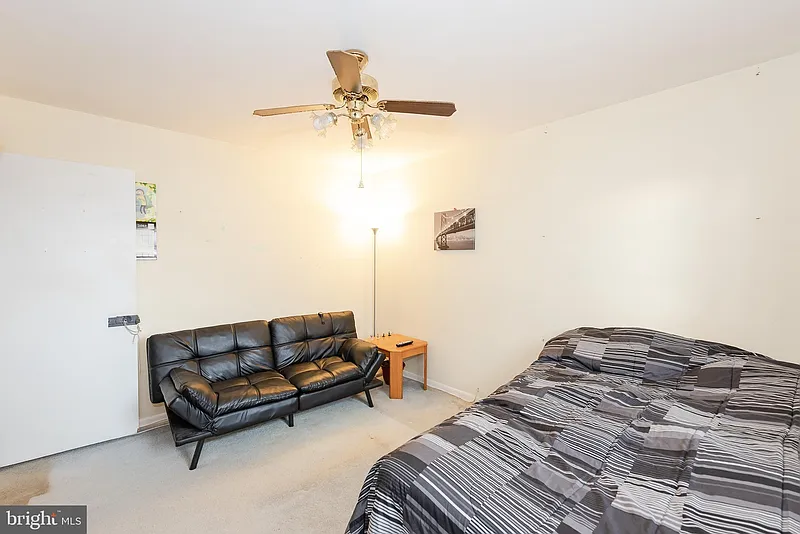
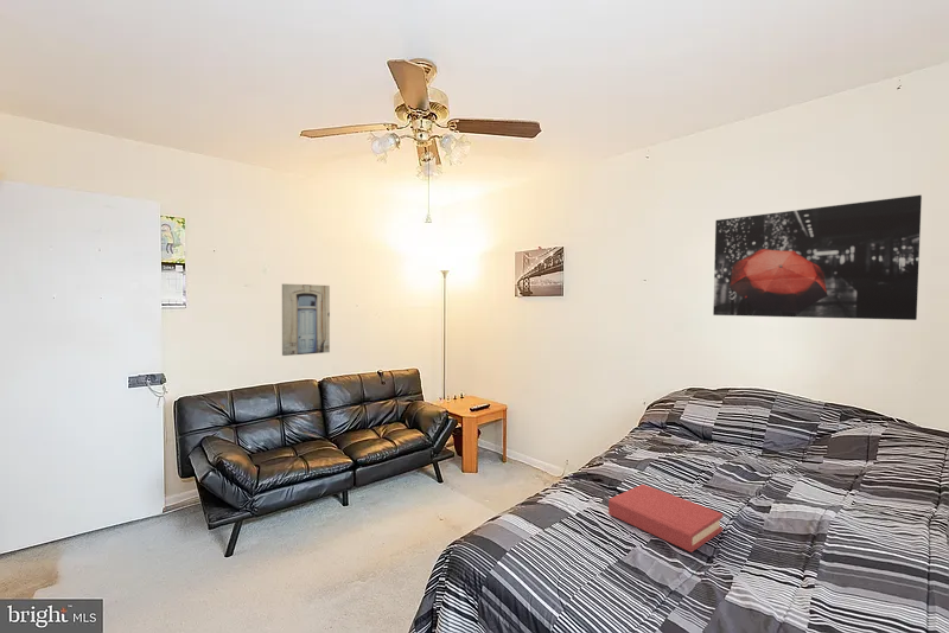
+ wall art (803, 263)
+ wall art (306, 319)
+ hardback book (663, 514)
